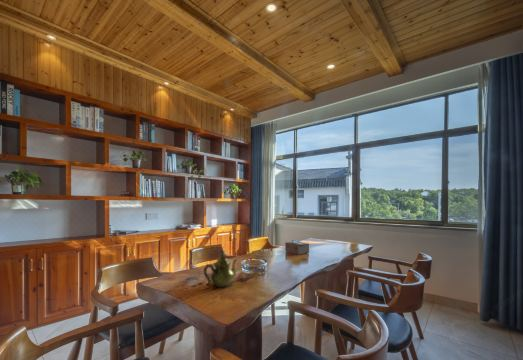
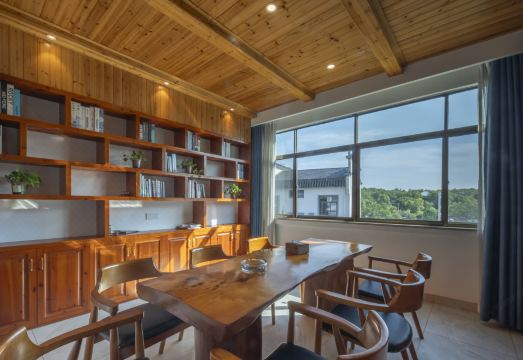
- teapot (221, 265)
